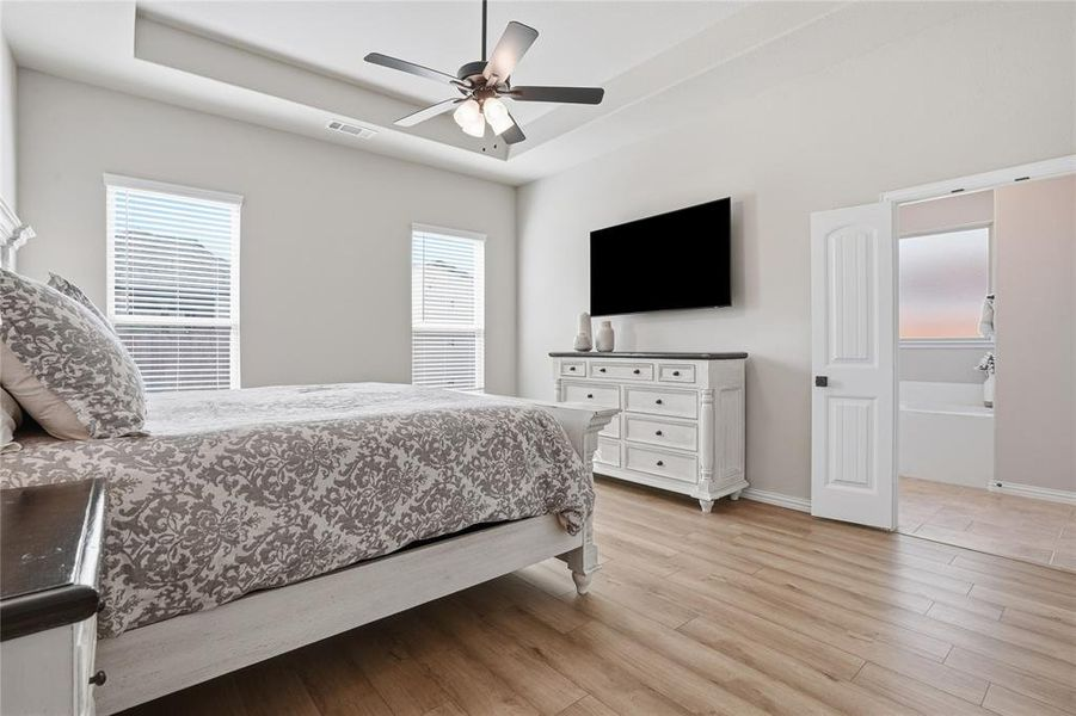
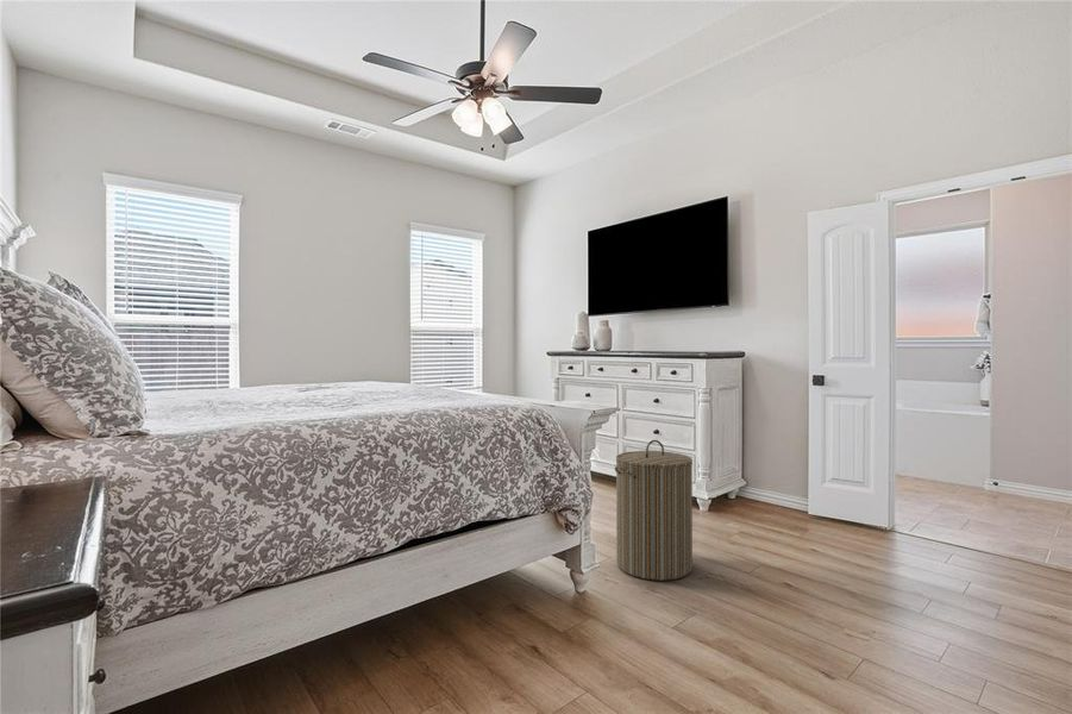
+ laundry hamper (653, 502)
